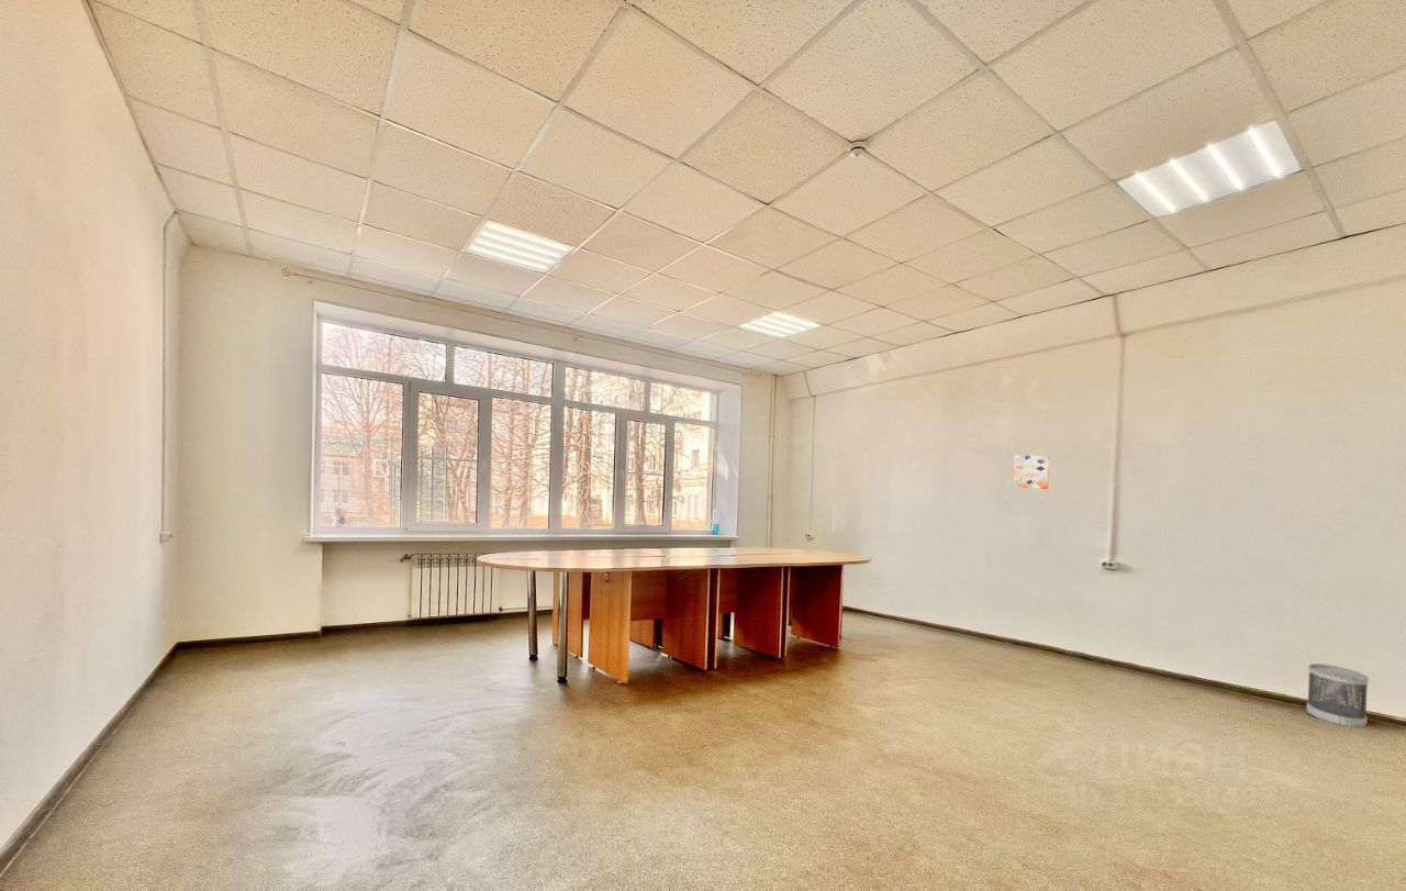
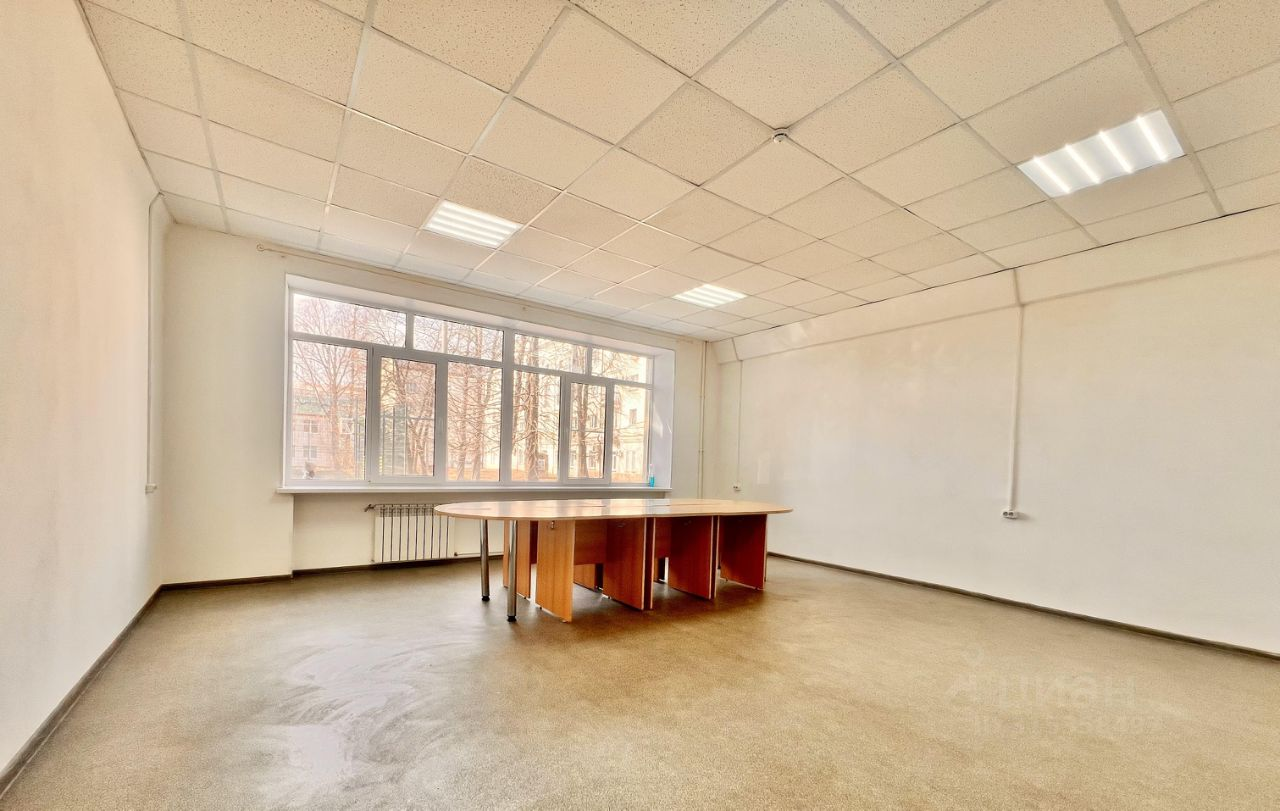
- wall art (1031, 471)
- wastebasket (1337, 694)
